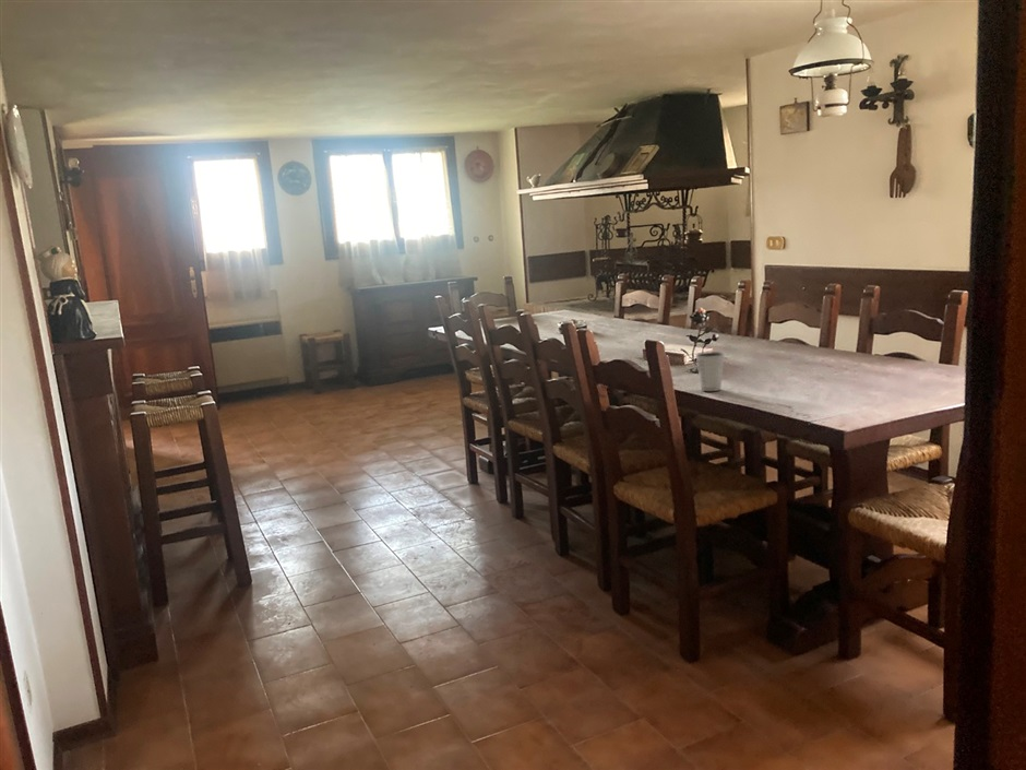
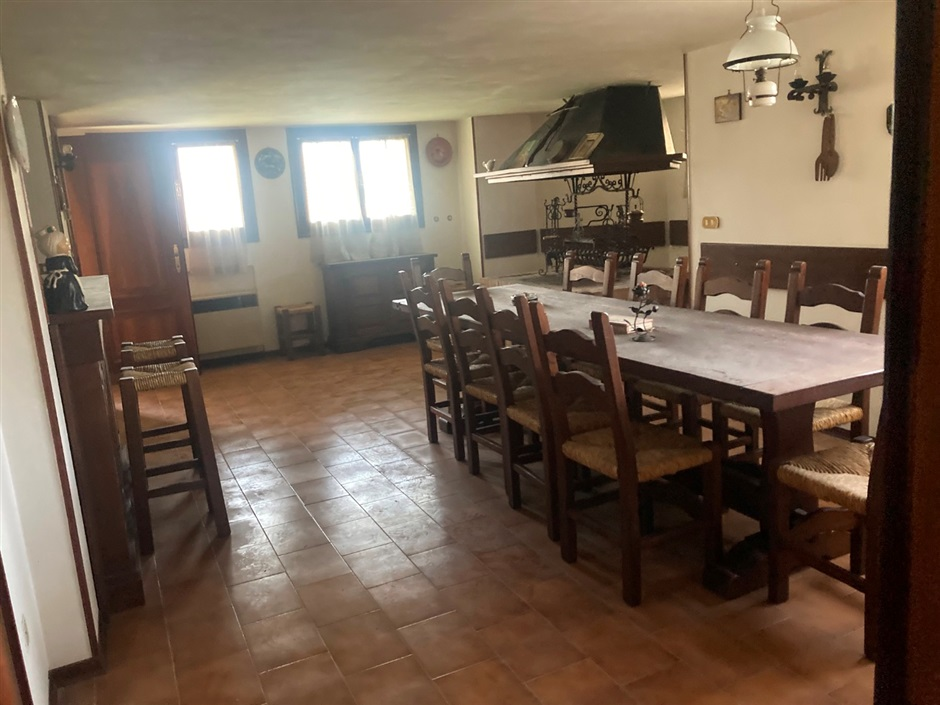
- dixie cup (709, 371)
